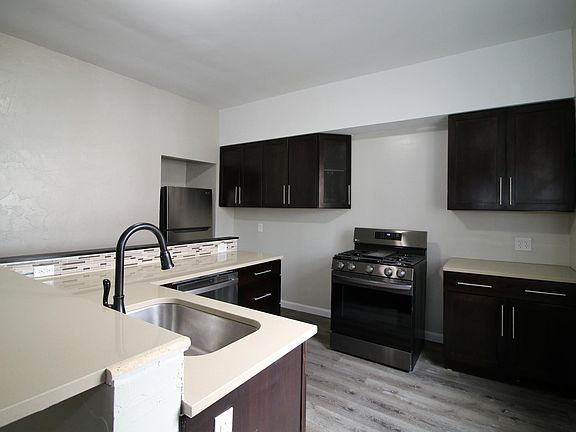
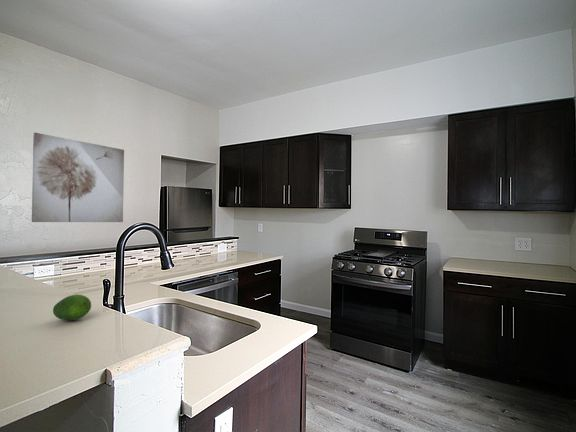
+ wall art (82, 182)
+ fruit (72, 307)
